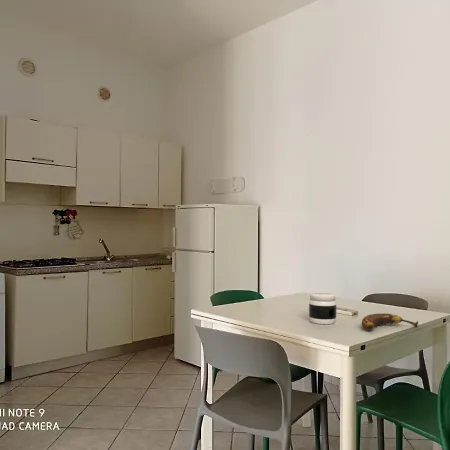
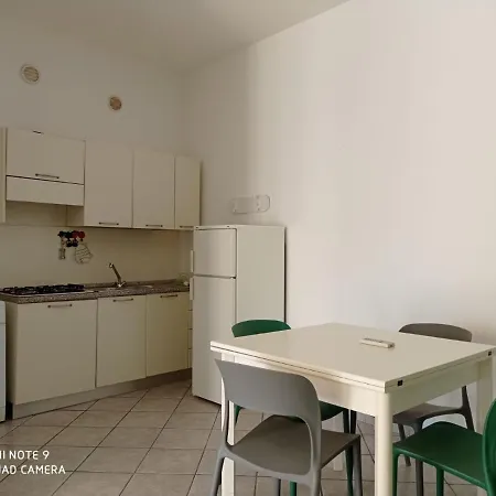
- banana (384, 321)
- jar (322, 308)
